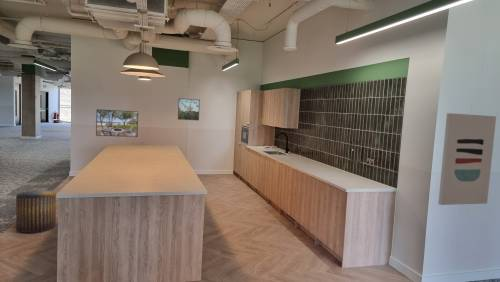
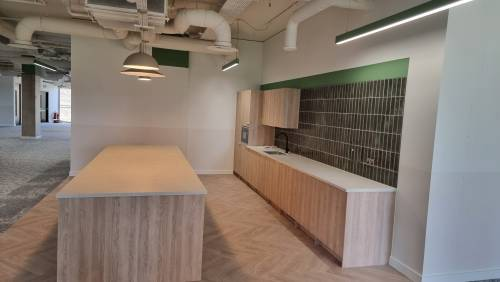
- stool (36, 210)
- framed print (188, 109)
- wall art (467, 159)
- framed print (117, 123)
